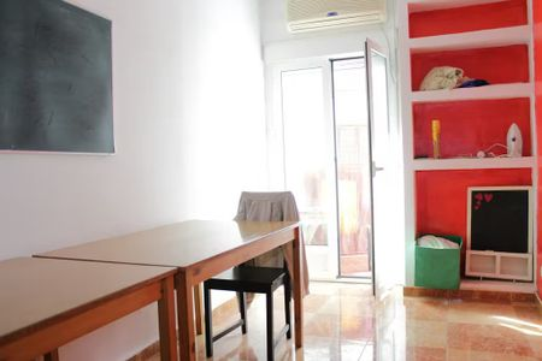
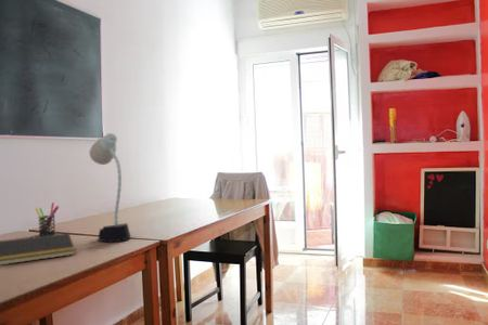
+ desk lamp (117, 188)
+ pen holder (47, 218)
+ notepad (34, 247)
